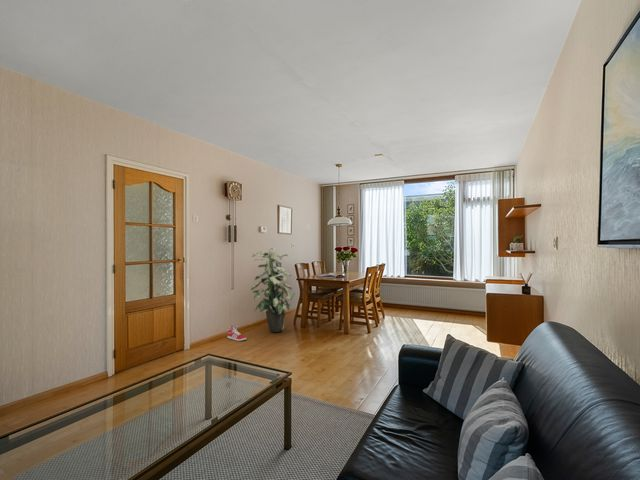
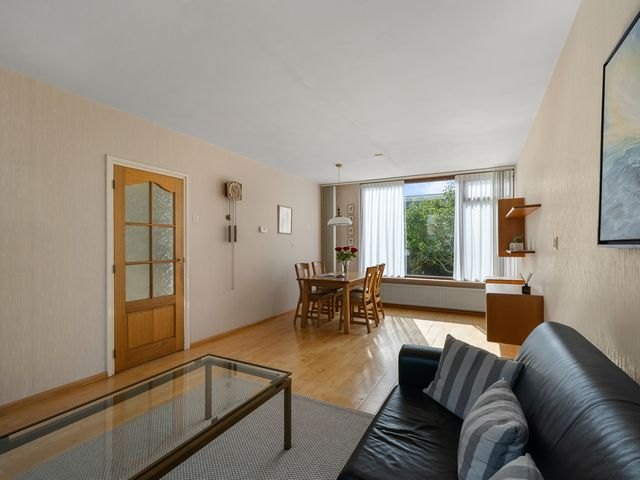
- indoor plant (272, 289)
- sneaker (236, 332)
